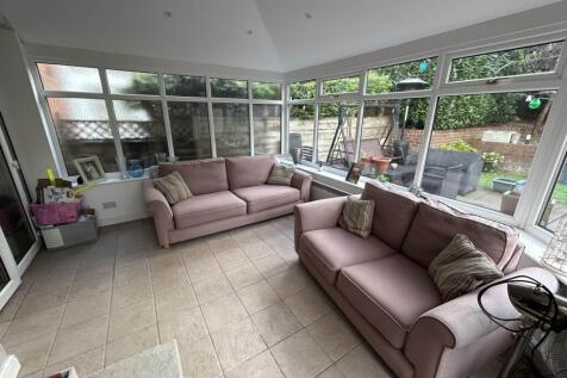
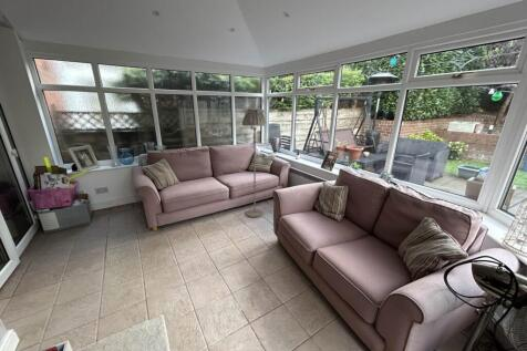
+ floor lamp (254, 164)
